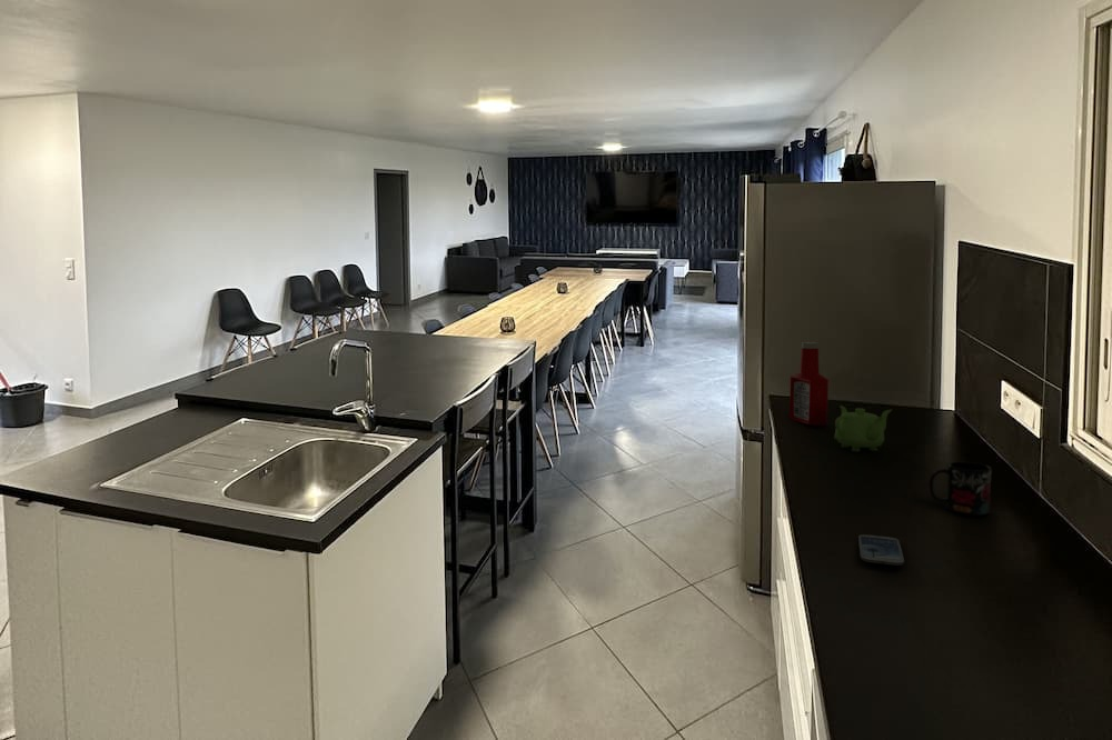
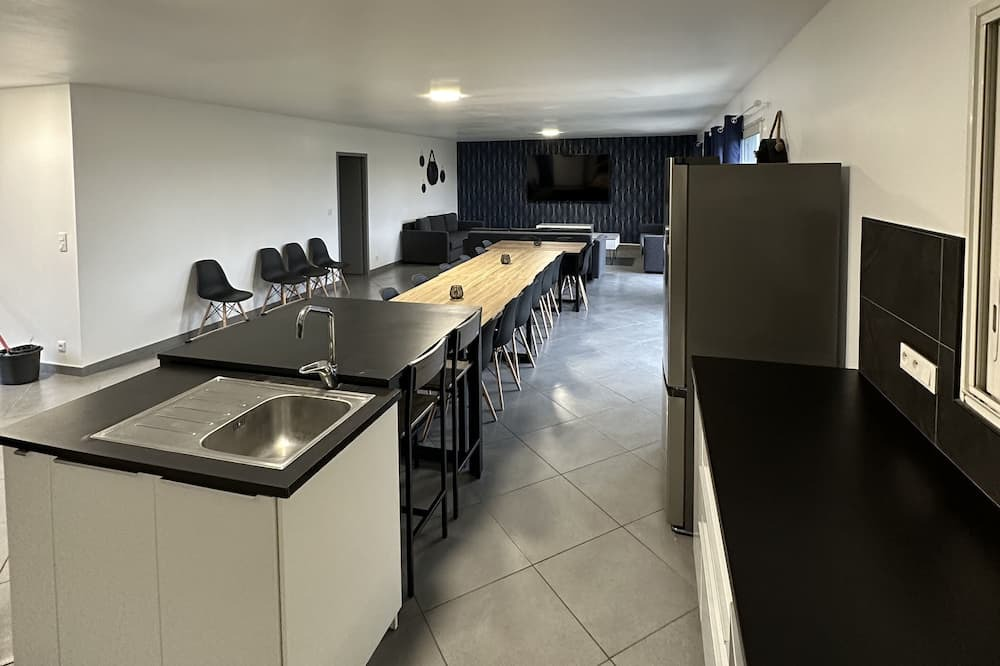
- mug (959, 487)
- soap bottle (808, 382)
- smartphone (880, 549)
- teapot (863, 428)
